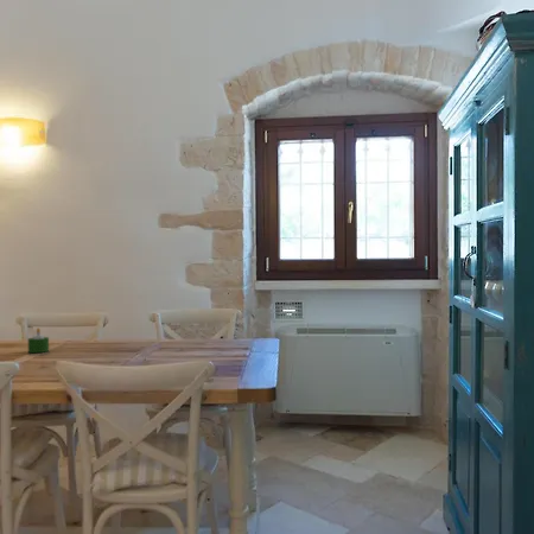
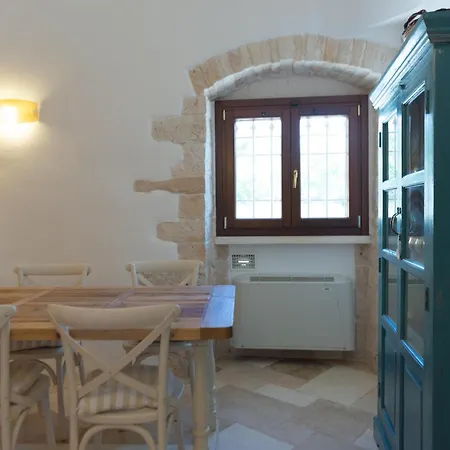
- candle (38, 339)
